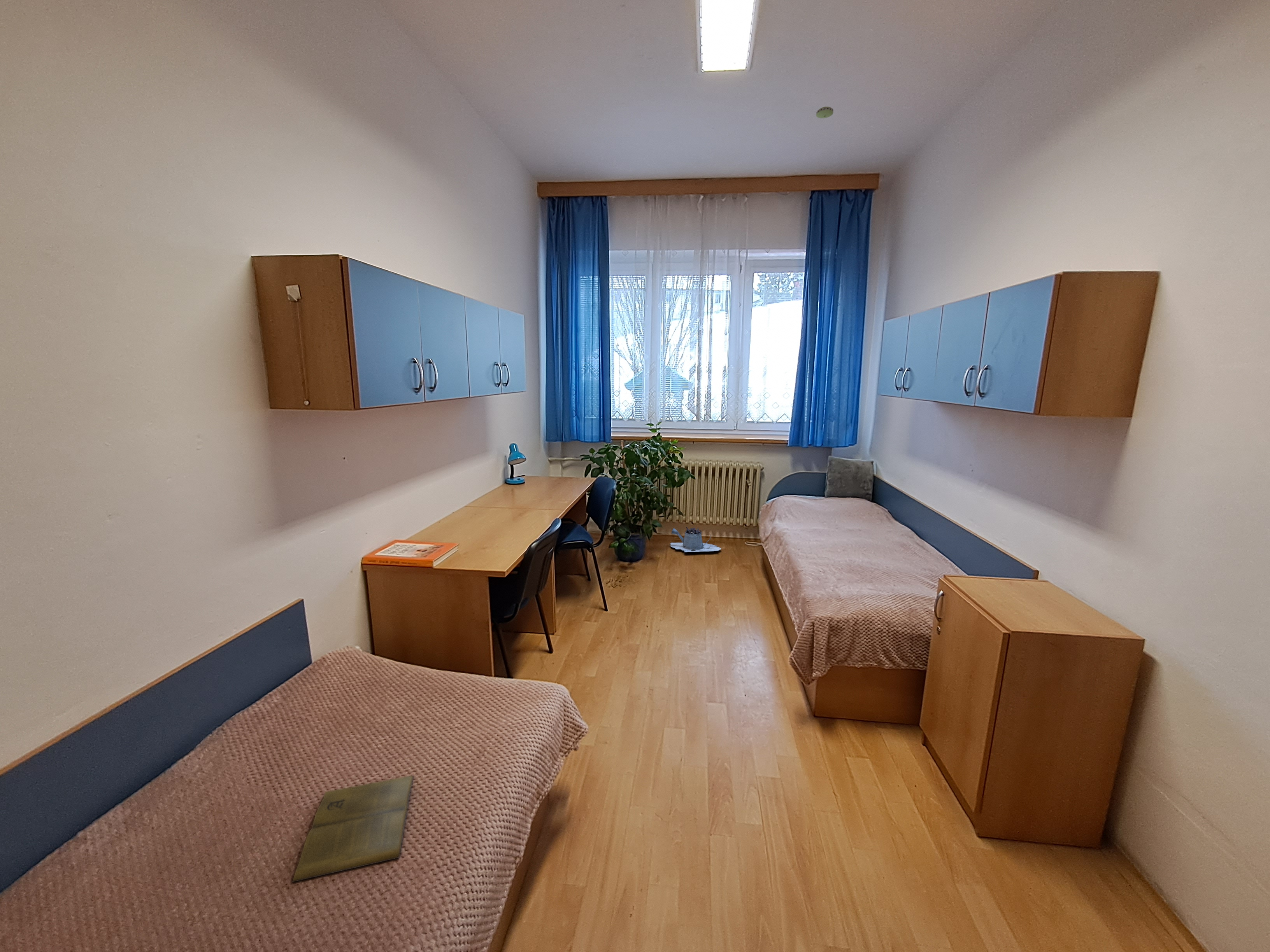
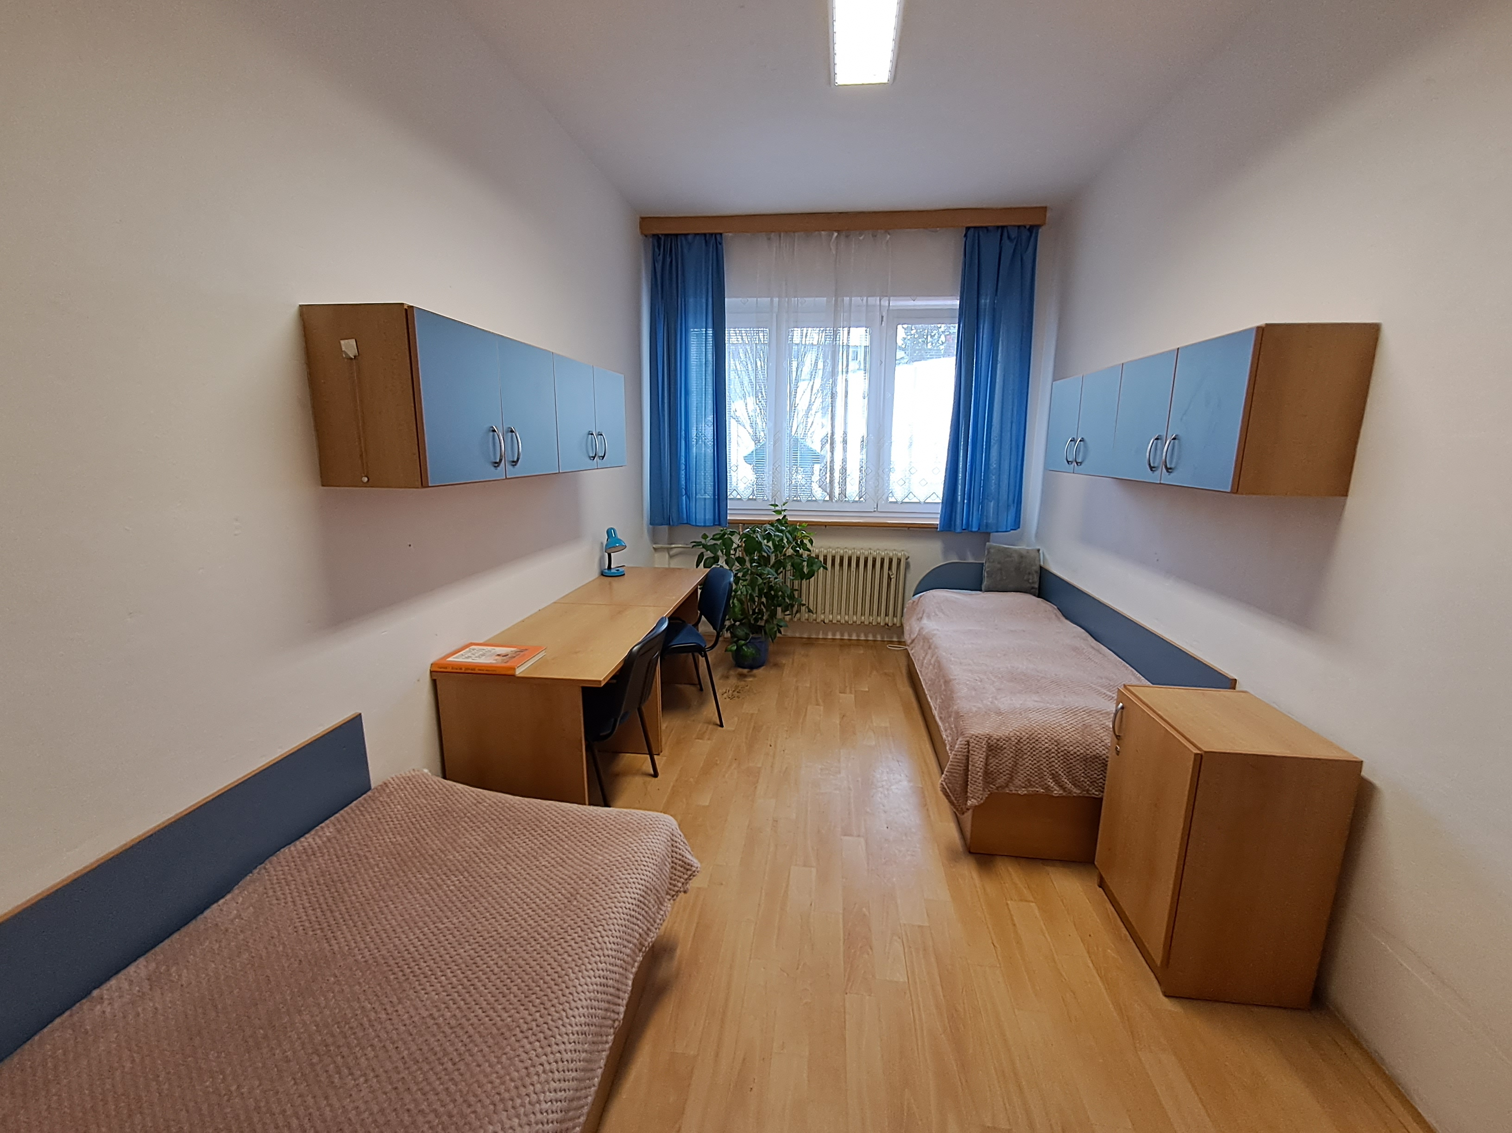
- book (360, 819)
- watering can (695, 538)
- smoke detector (824, 112)
